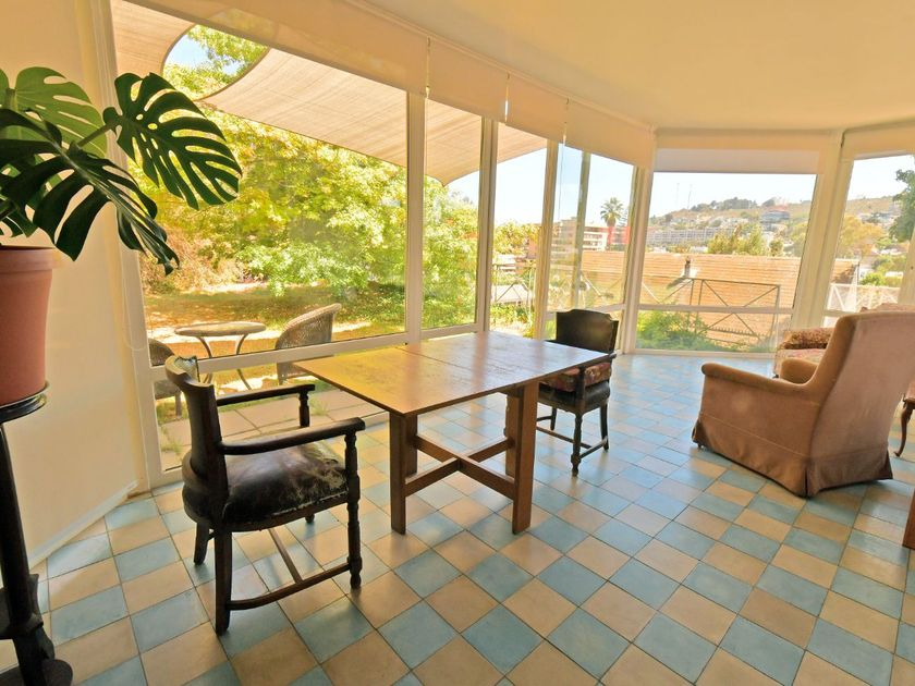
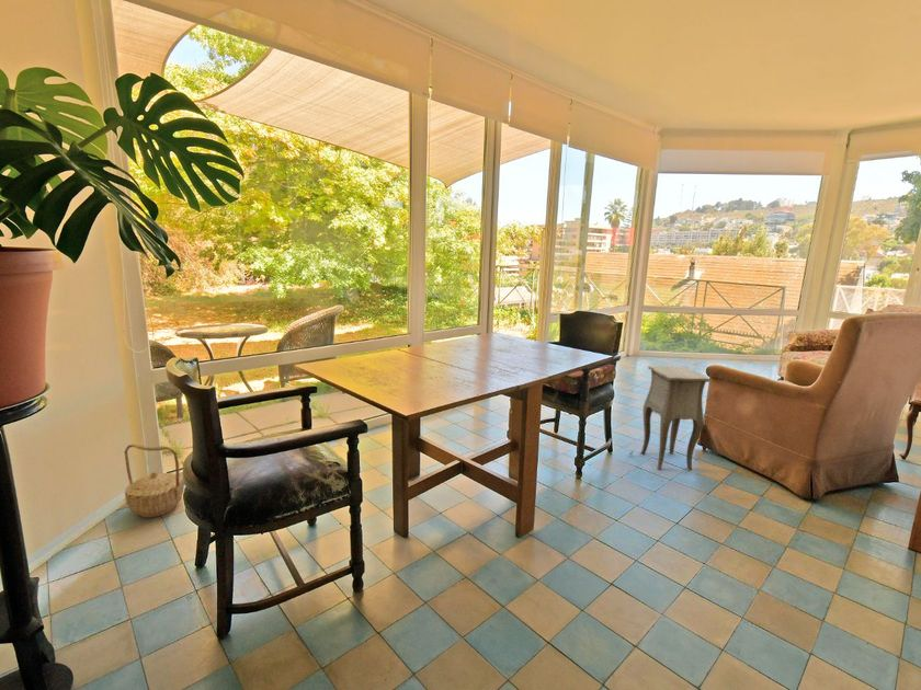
+ basket (154, 476)
+ side table (671, 416)
